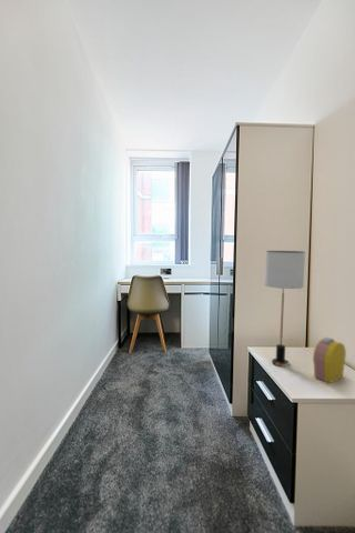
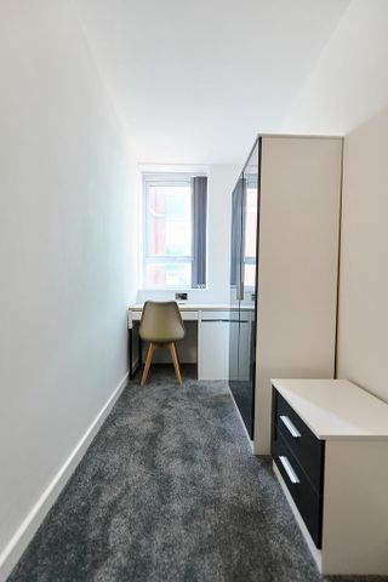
- table lamp (282, 308)
- alarm clock (328, 358)
